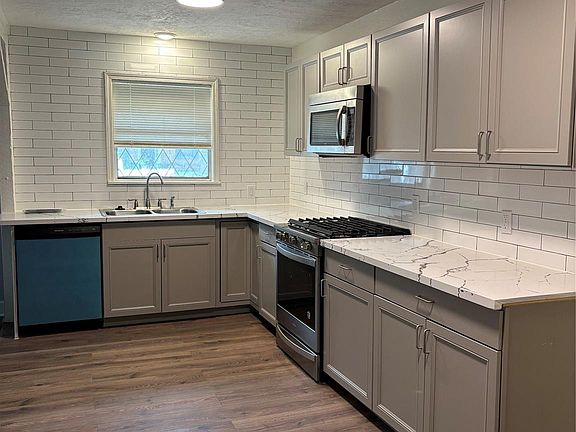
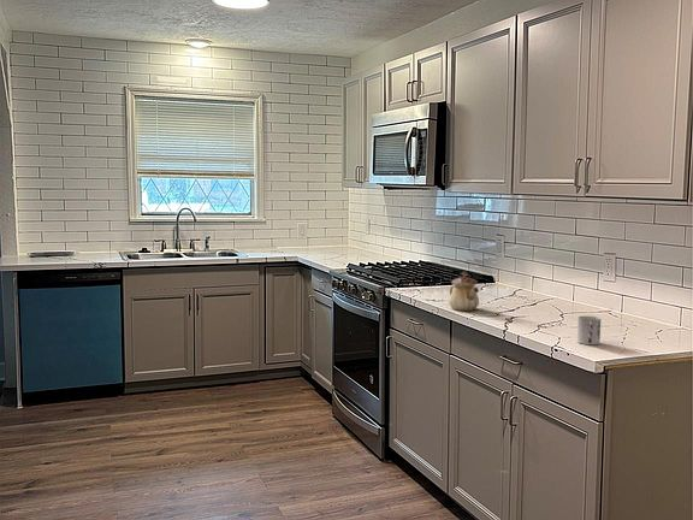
+ cup (588, 330)
+ teapot (462, 289)
